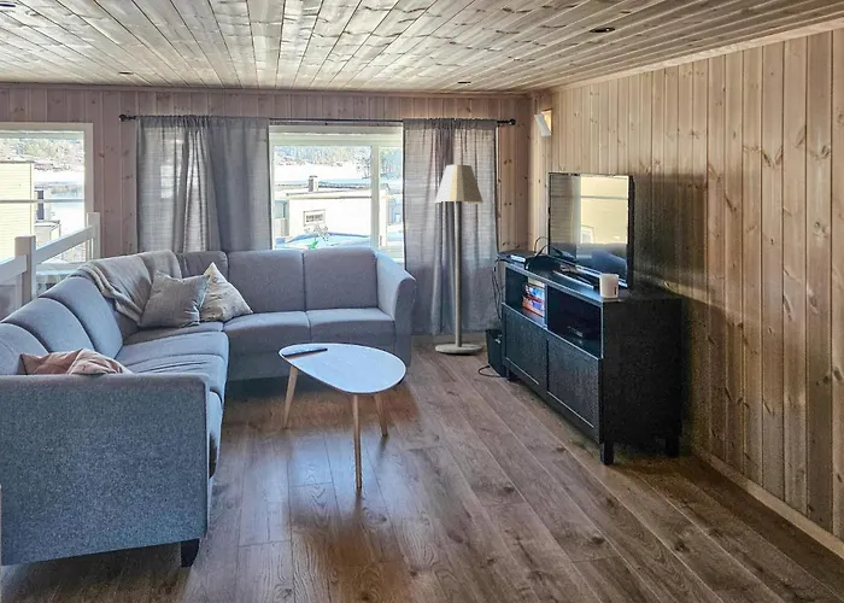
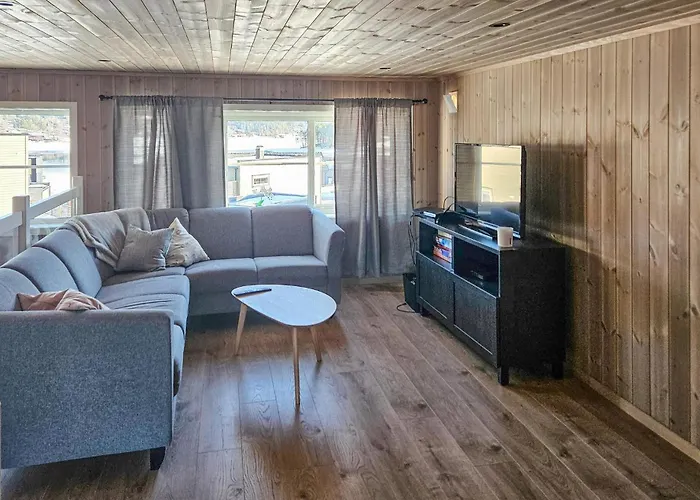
- floor lamp (458, 258)
